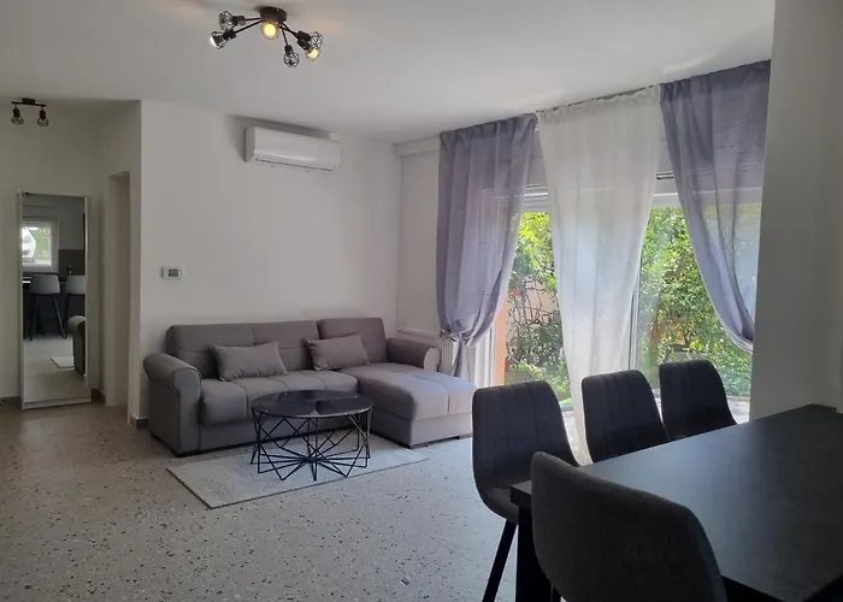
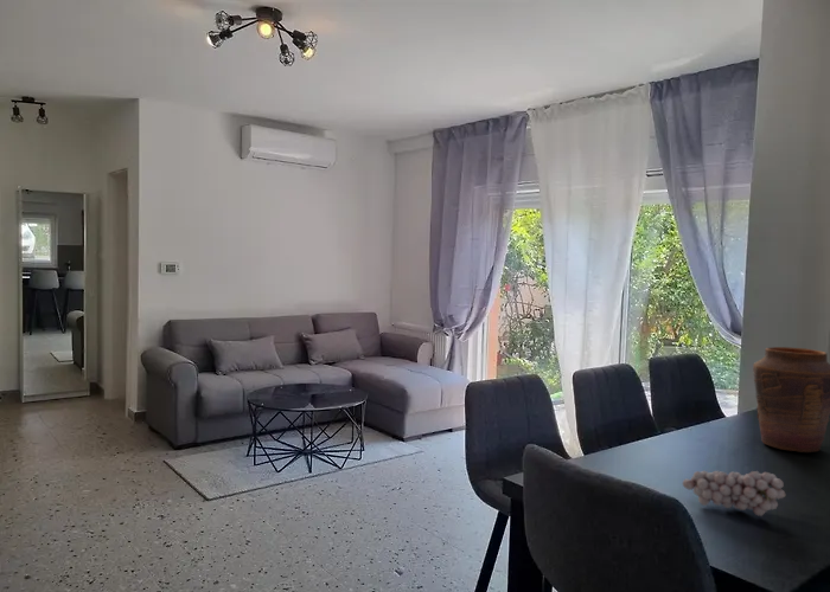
+ vase (792, 398)
+ fruit (732, 487)
